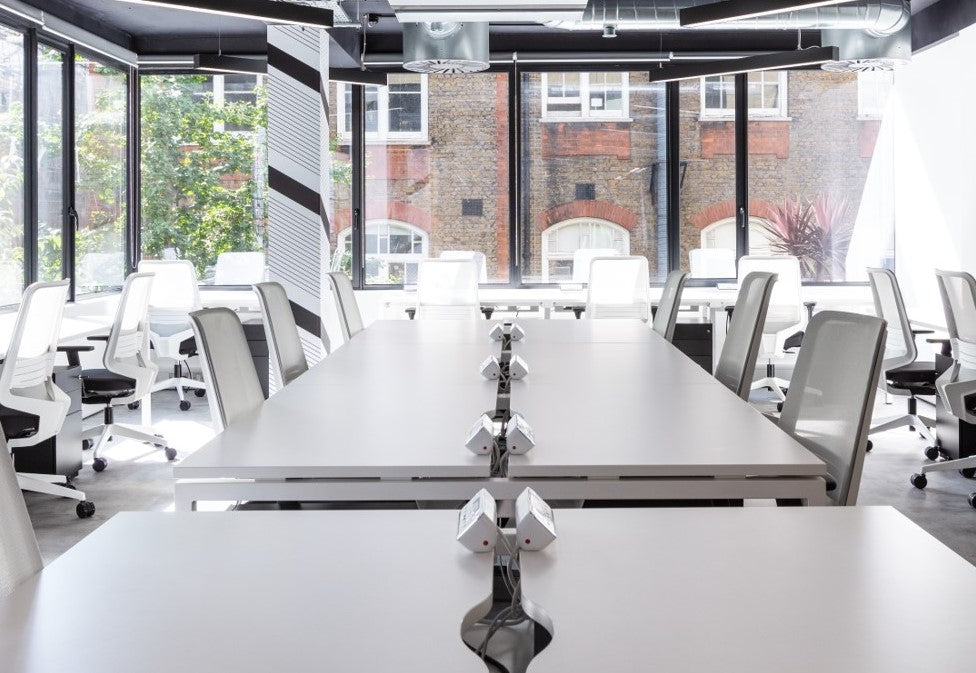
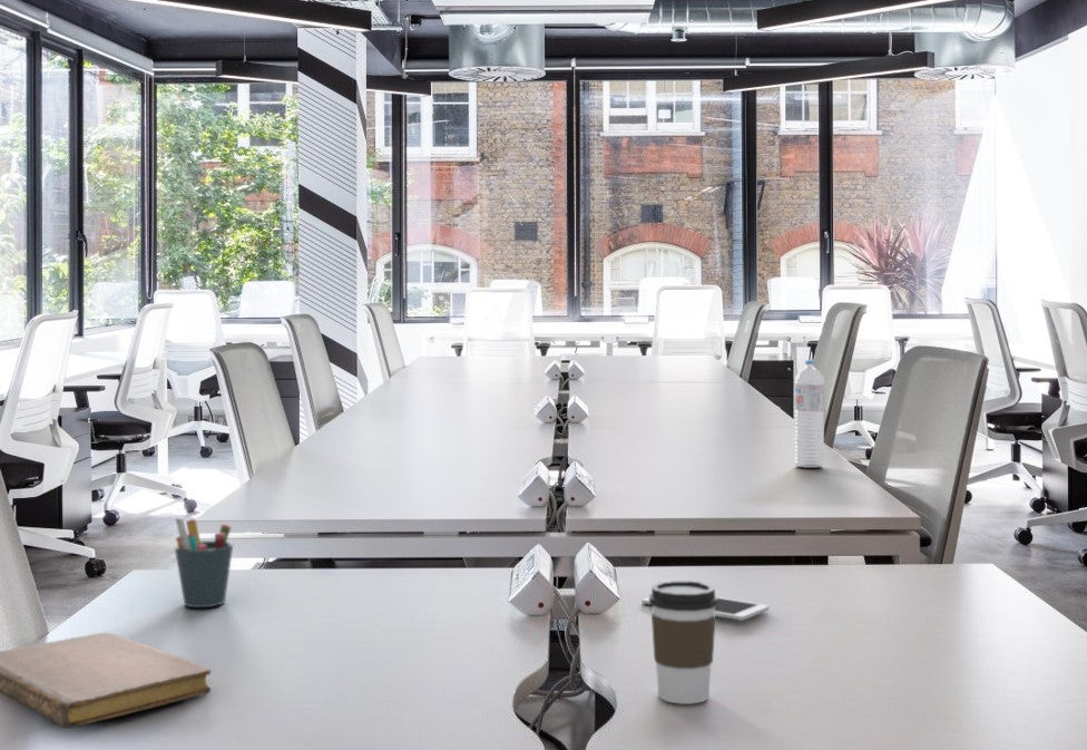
+ coffee cup (683, 641)
+ water bottle (809, 413)
+ cell phone (715, 606)
+ pen holder (203, 558)
+ notebook (88, 674)
